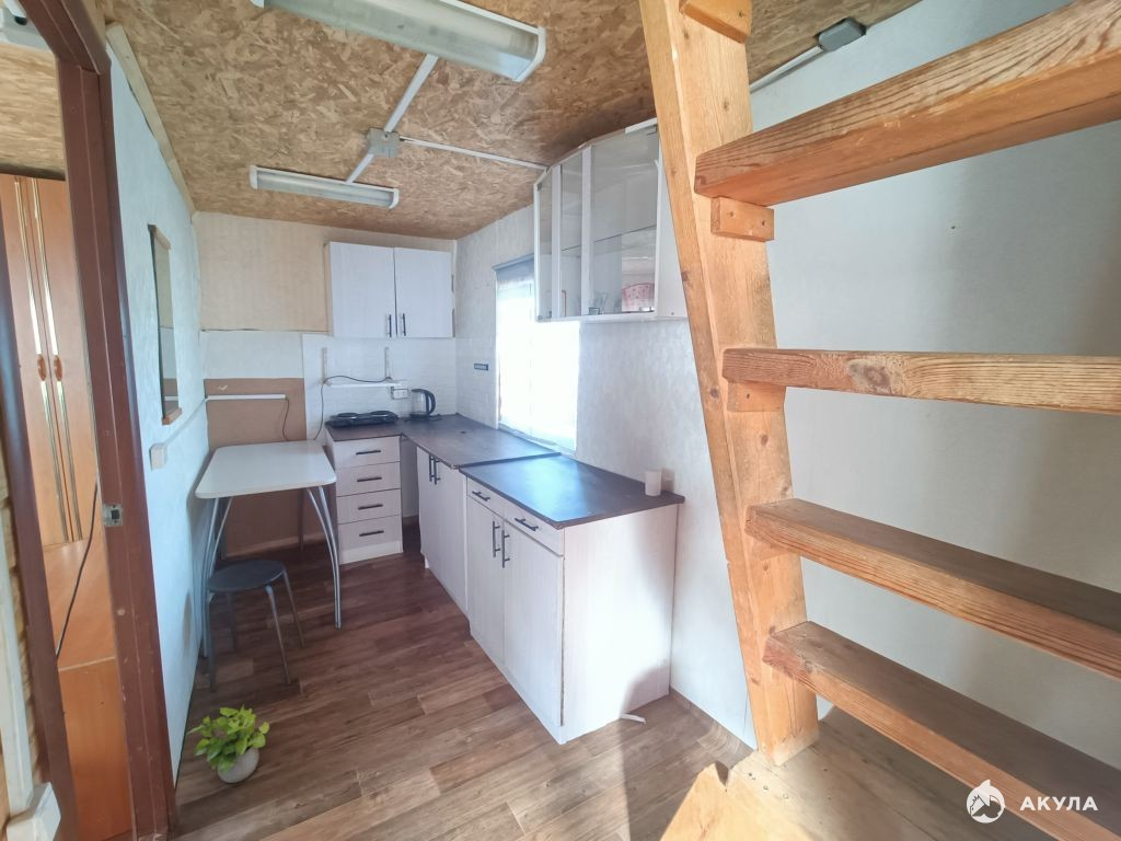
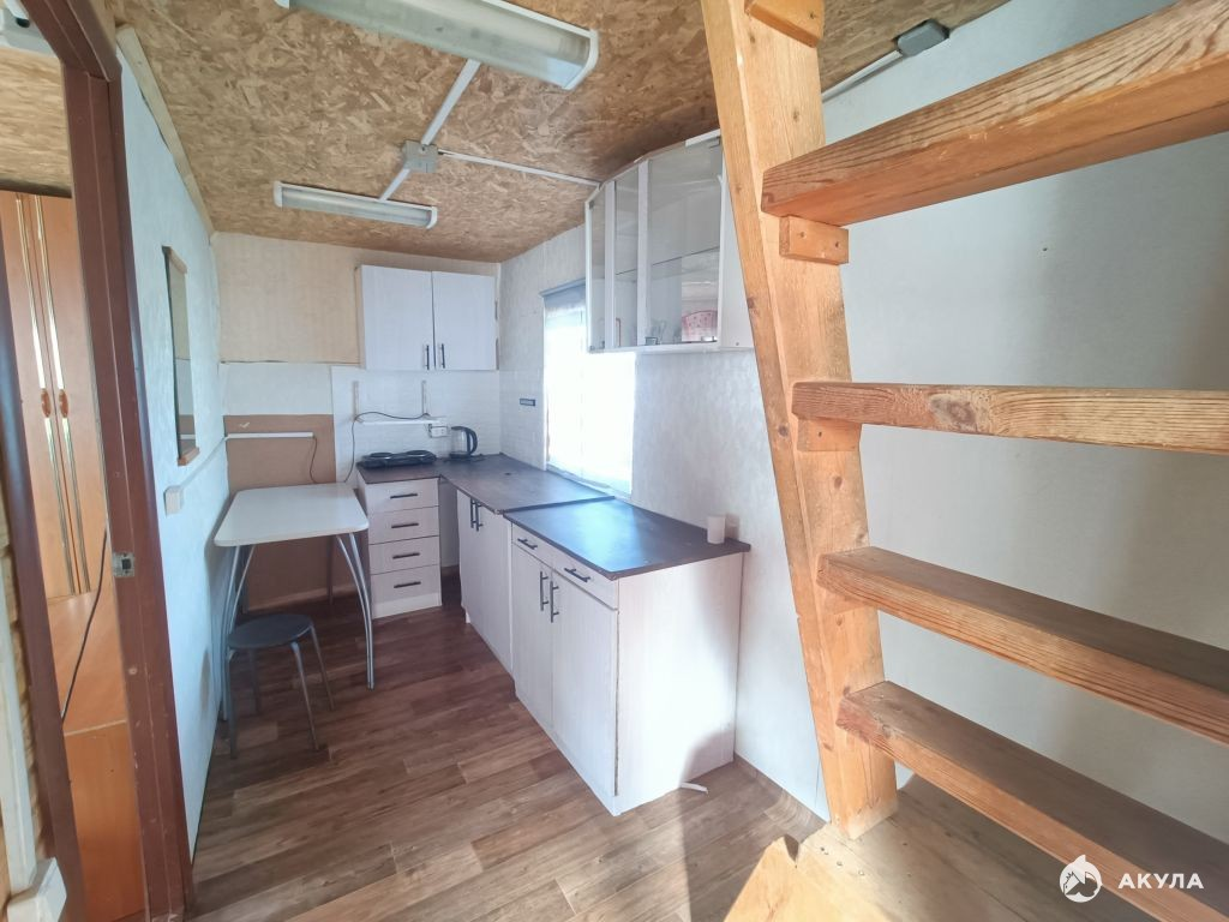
- potted plant (230, 745)
